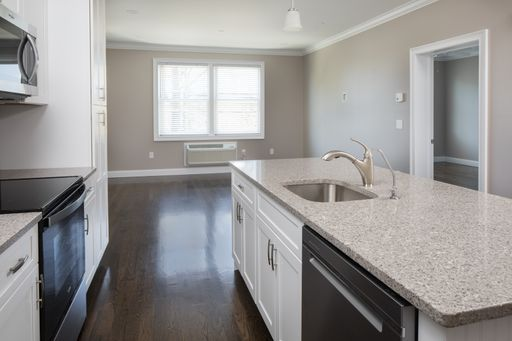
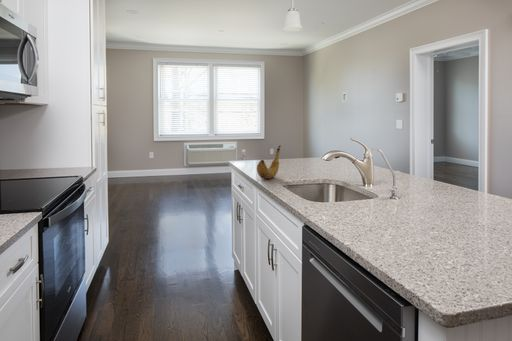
+ banana (271, 163)
